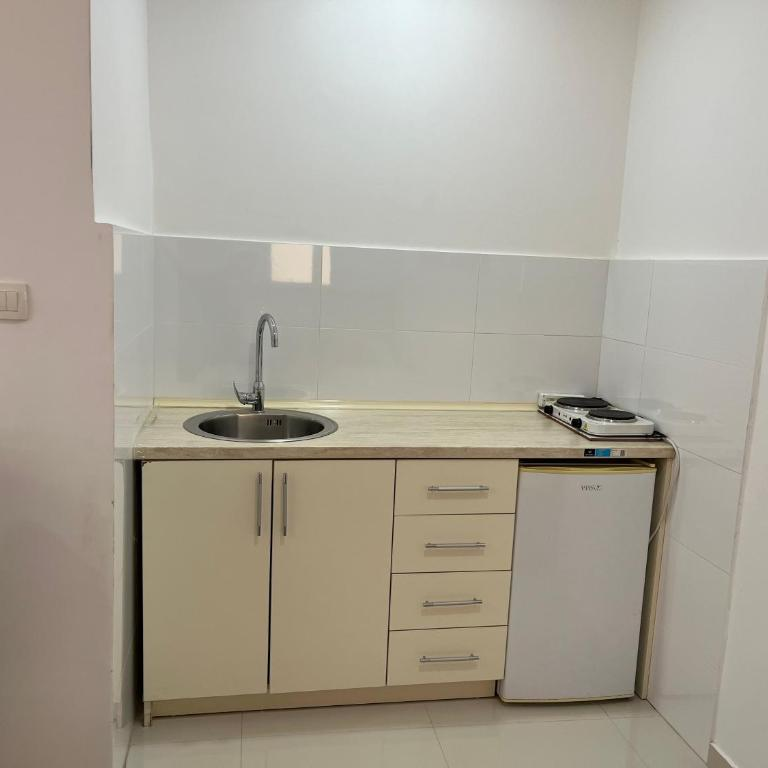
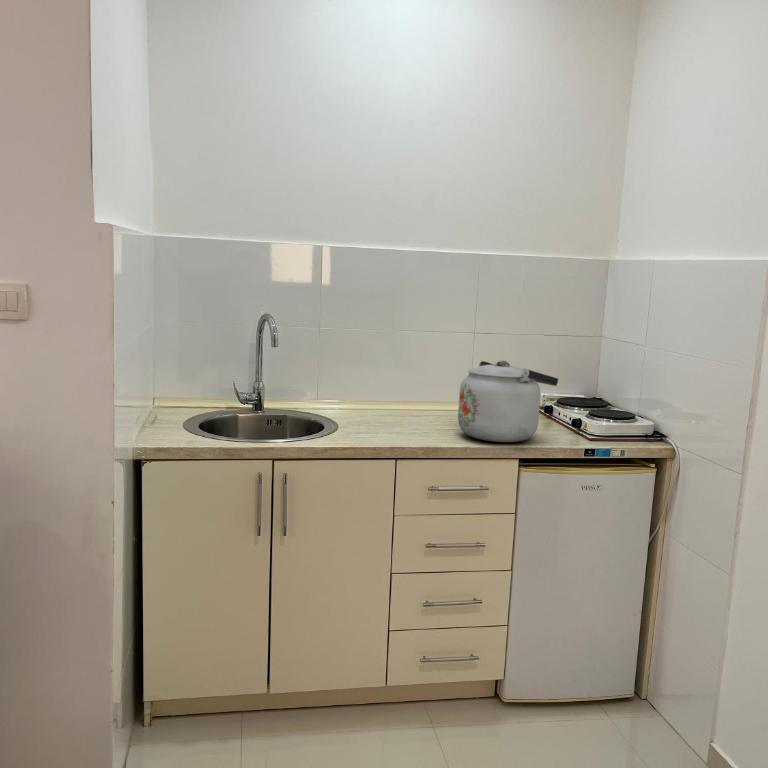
+ kettle (496, 397)
